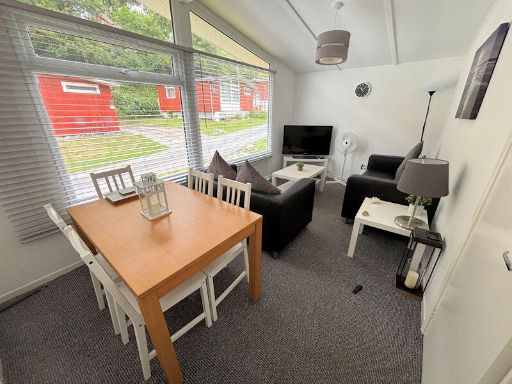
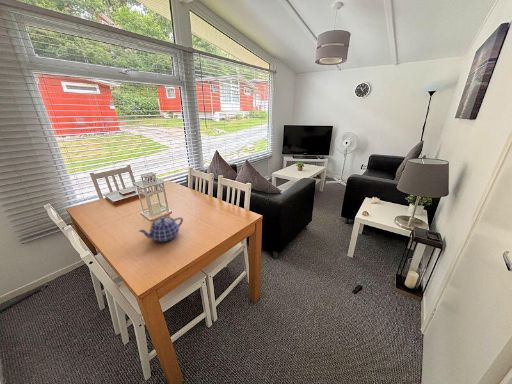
+ teapot (162, 227)
